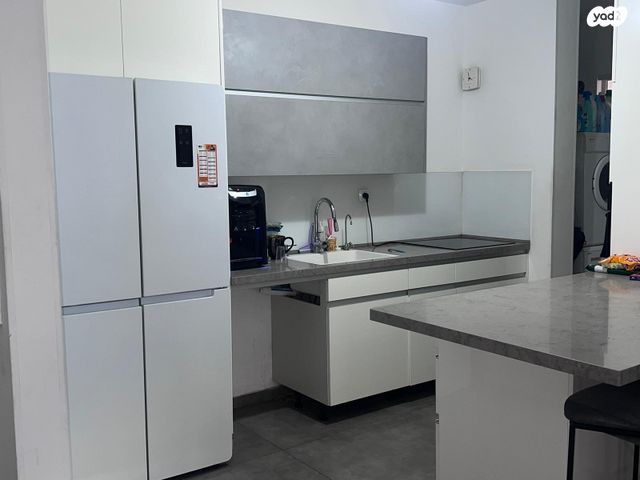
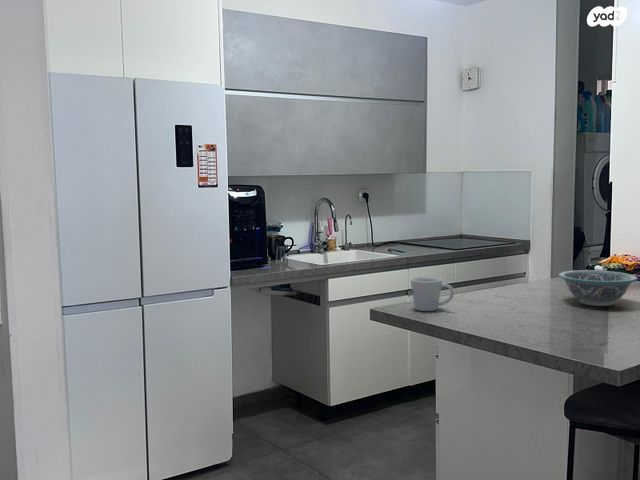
+ bowl (596, 289)
+ mug (432, 294)
